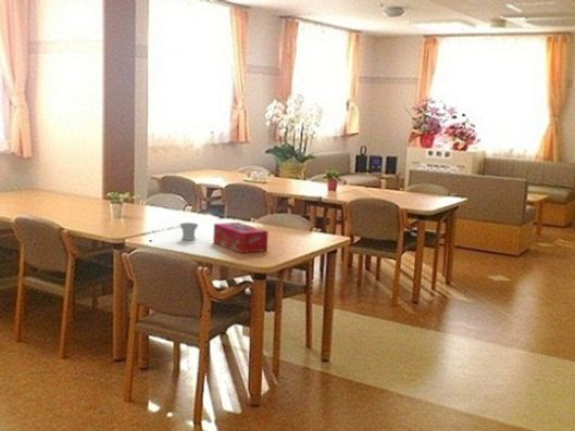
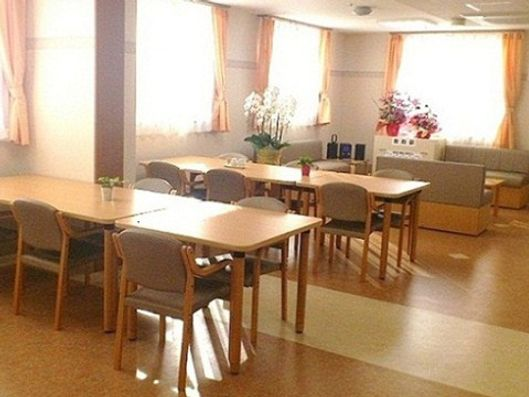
- tissue box (239, 237)
- cup (188, 231)
